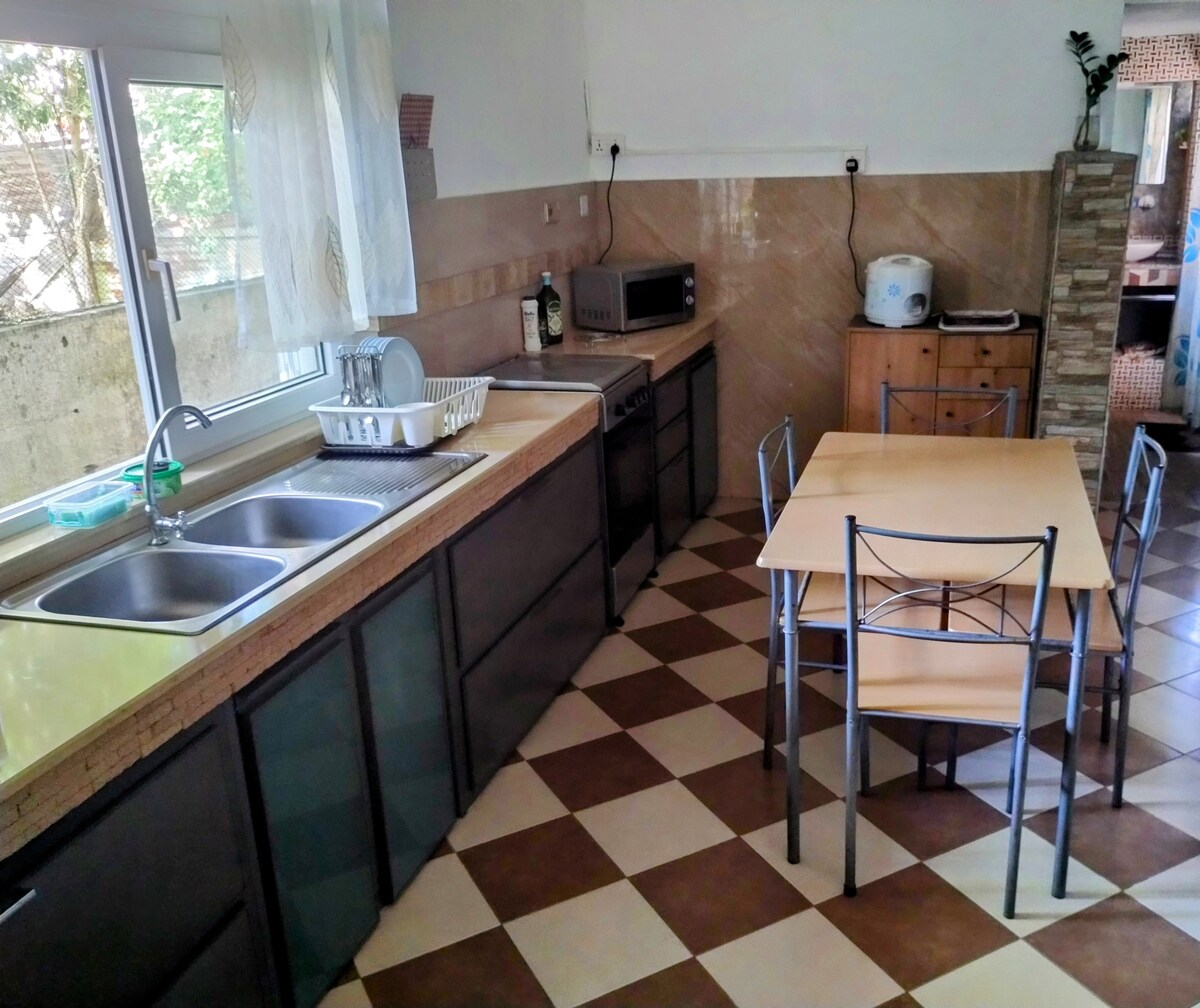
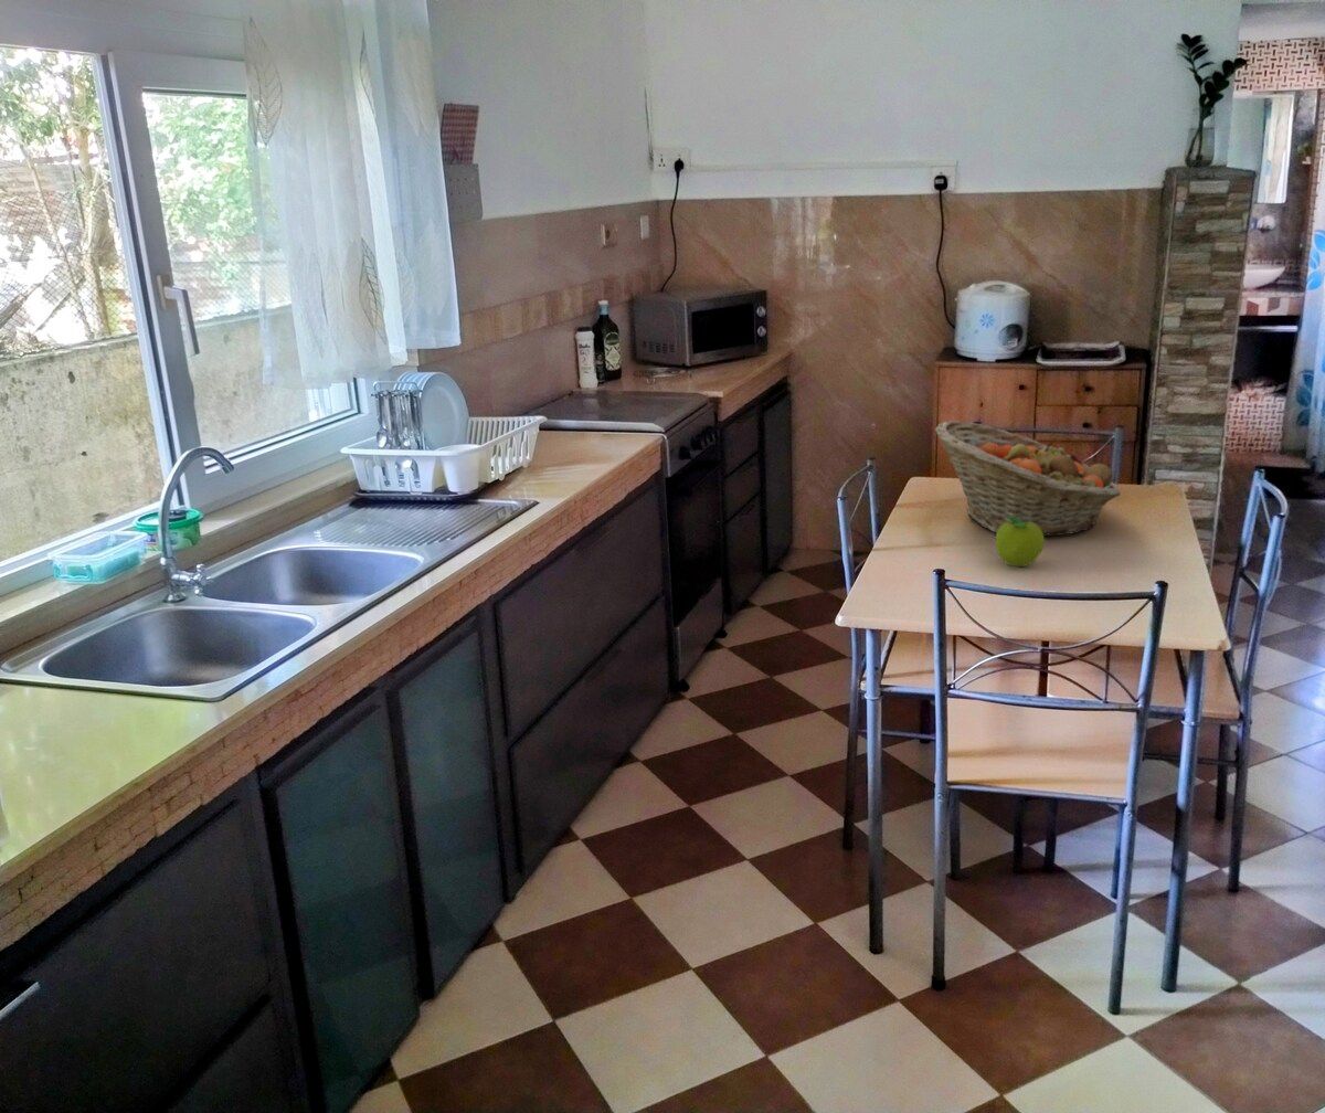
+ fruit (1019, 541)
+ fruit basket (1024, 473)
